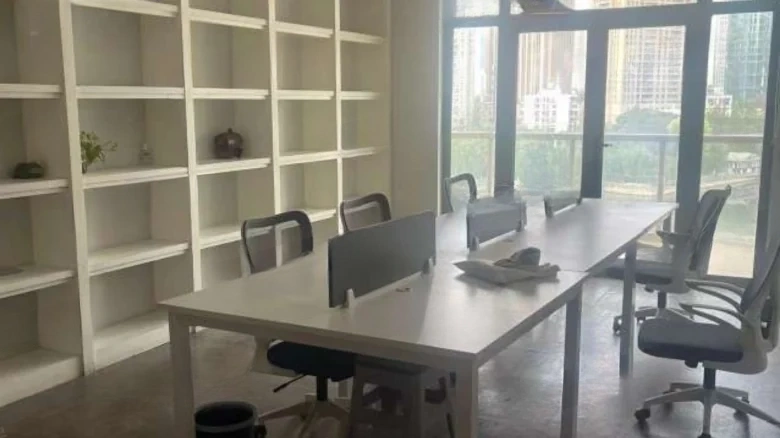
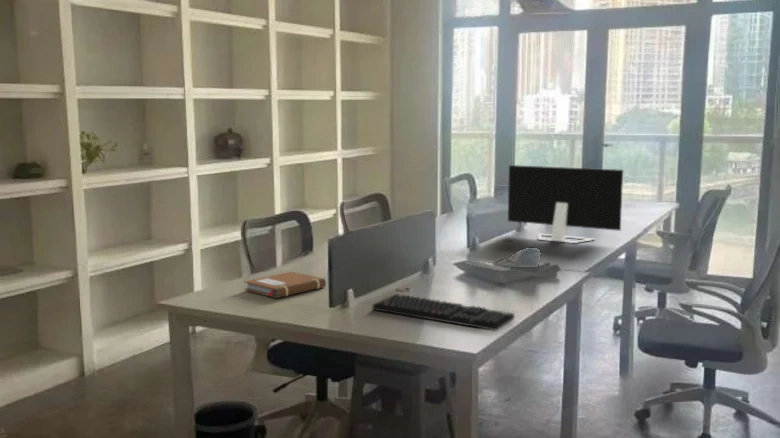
+ notebook (284, 284)
+ keyboard (441, 310)
+ monitor (562, 203)
